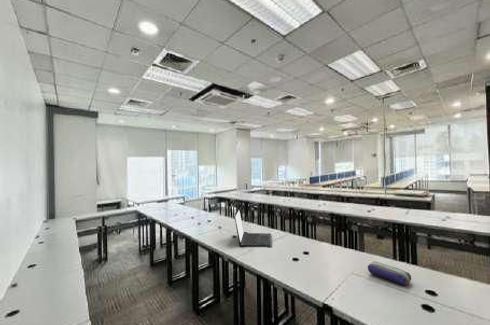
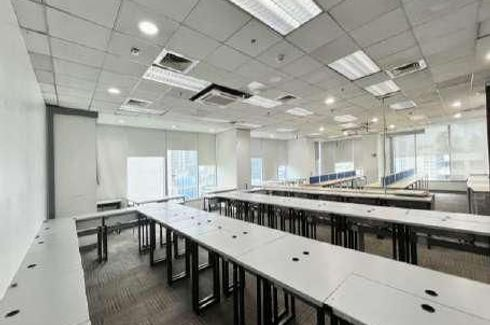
- laptop (254, 233)
- pencil case (388, 272)
